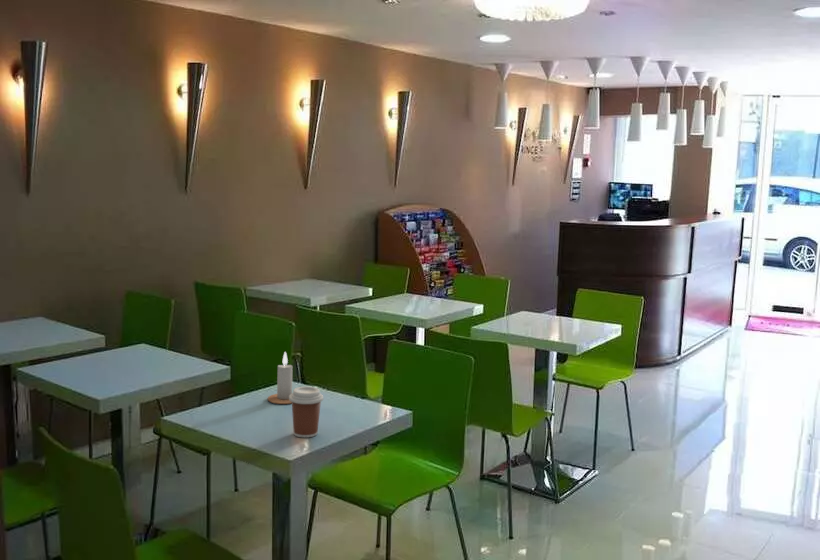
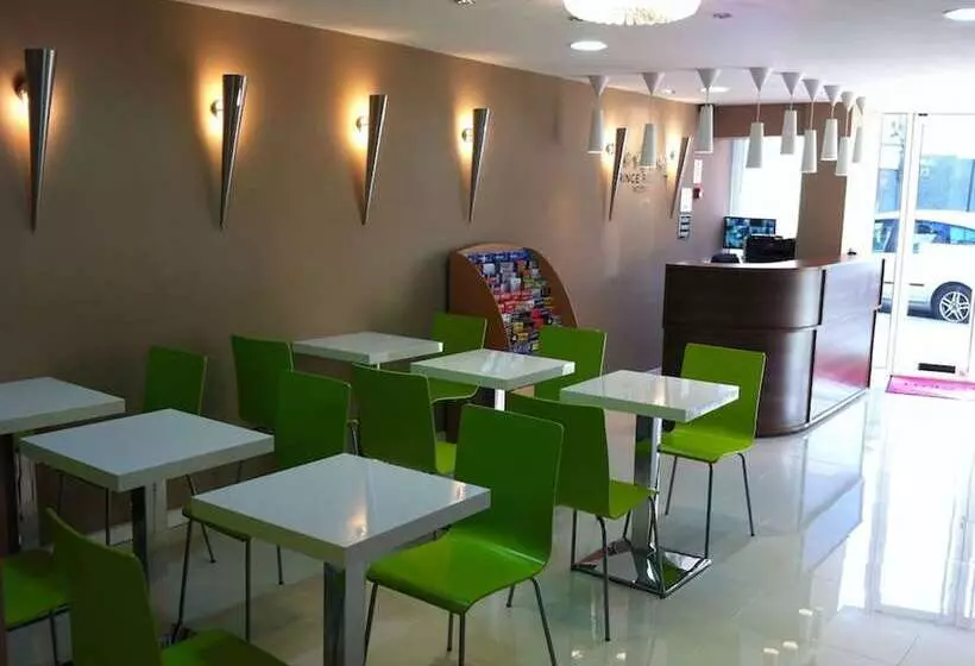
- candle (284, 375)
- coffee cup (306, 411)
